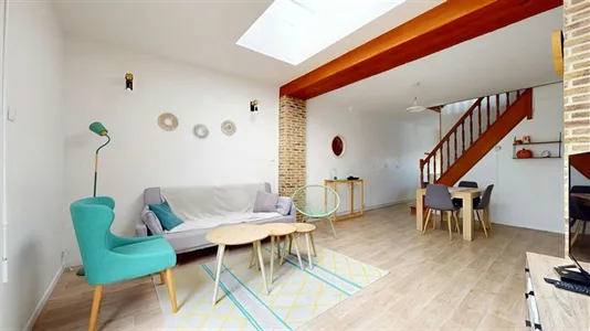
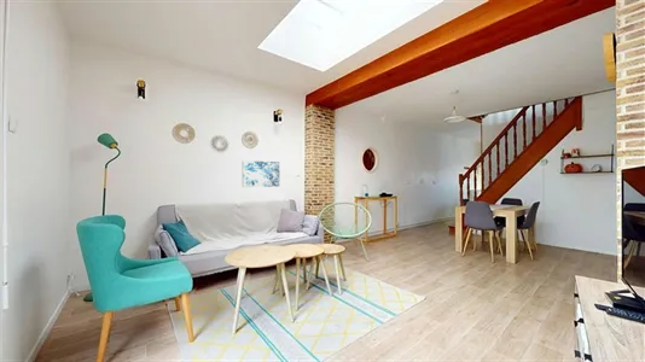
+ wall art (261, 174)
